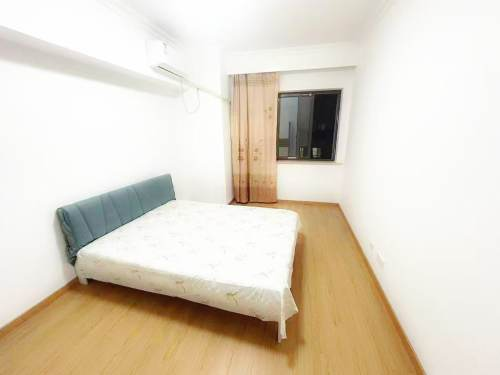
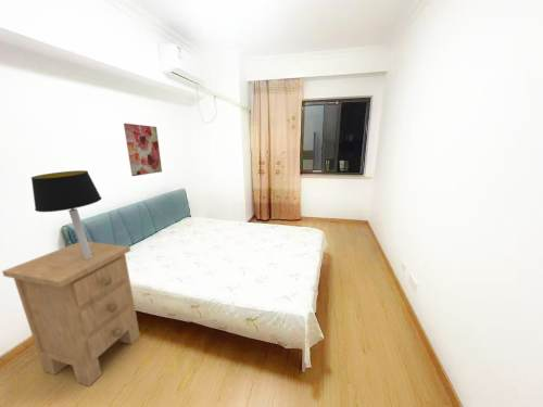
+ table lamp (78, 217)
+ wall art (144, 150)
+ nightstand (88, 308)
